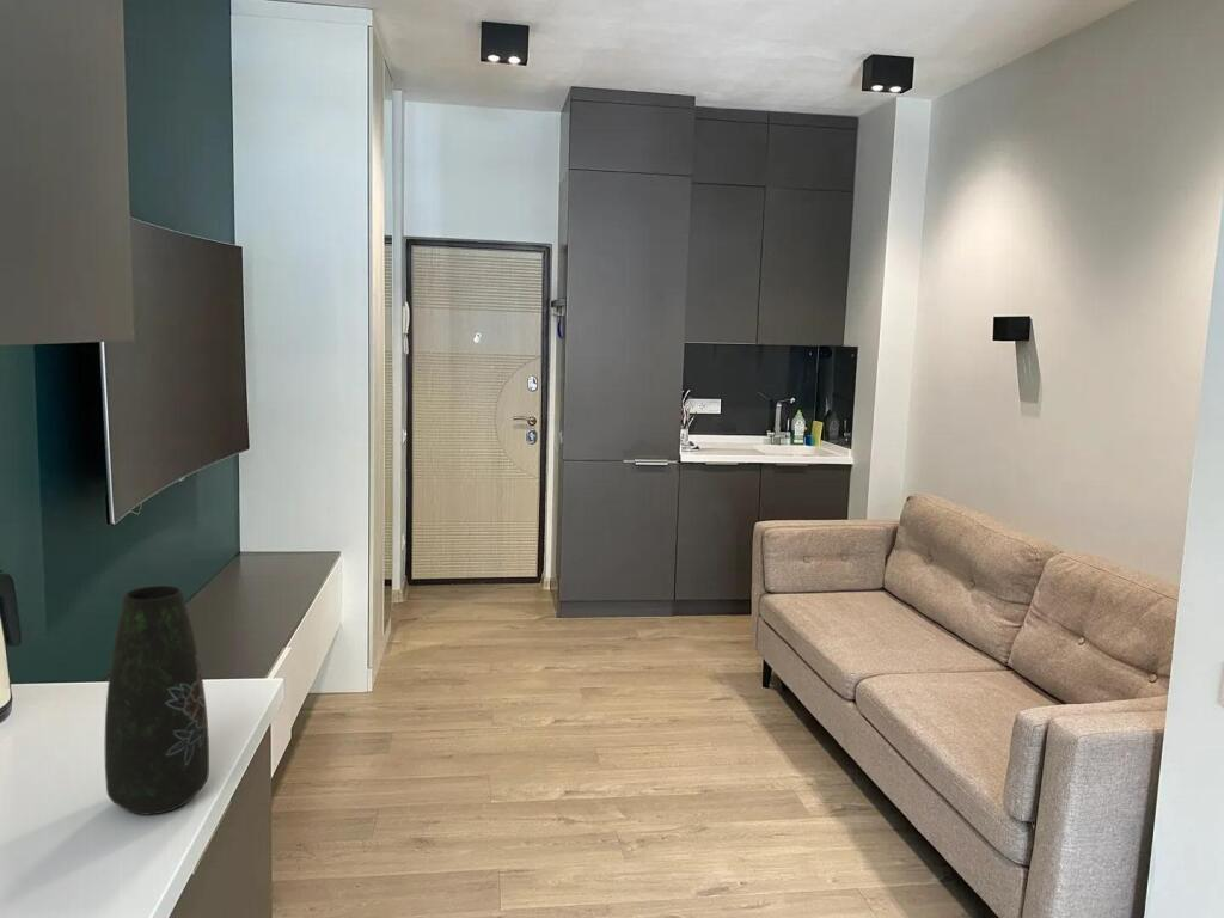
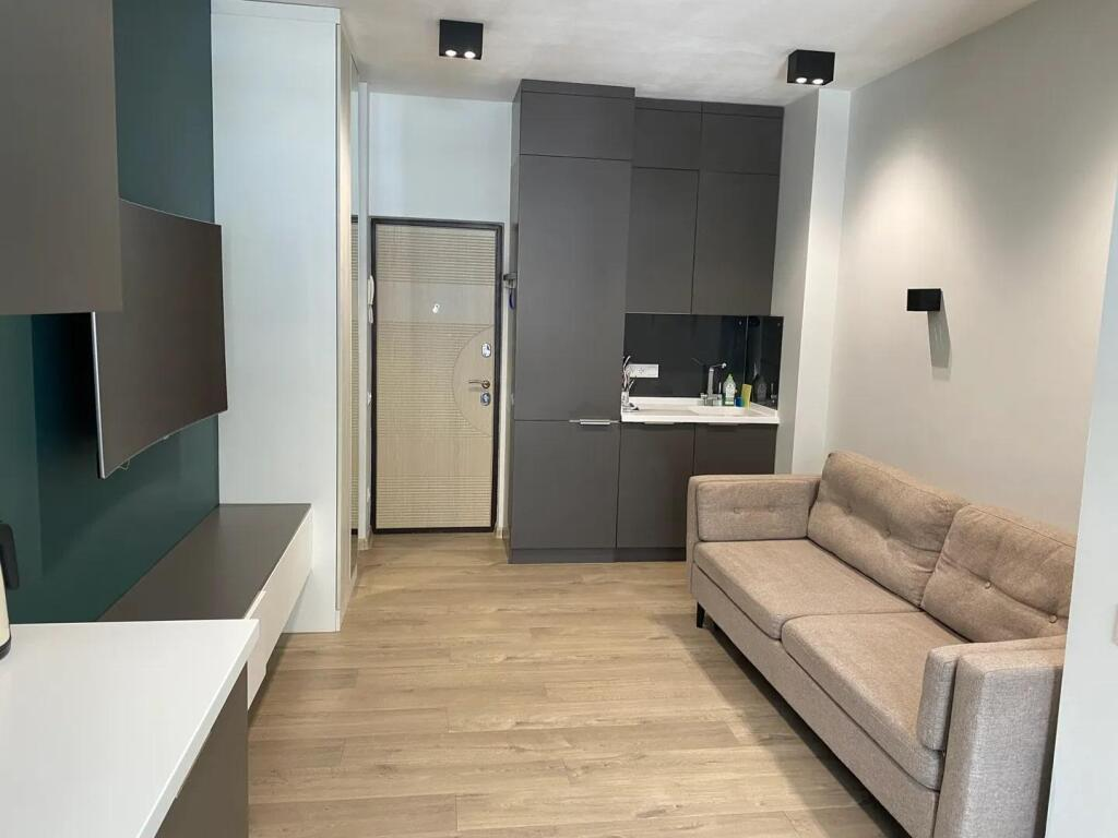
- vase (155, 697)
